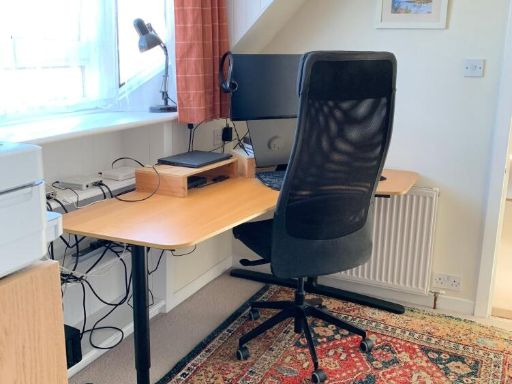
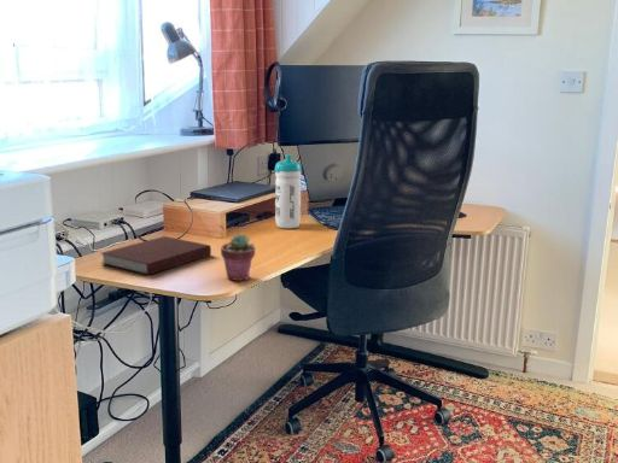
+ notebook (157, 253)
+ water bottle (287, 191)
+ potted succulent (238, 256)
